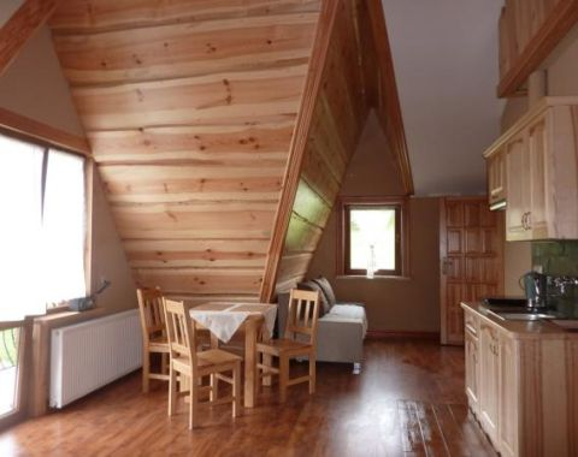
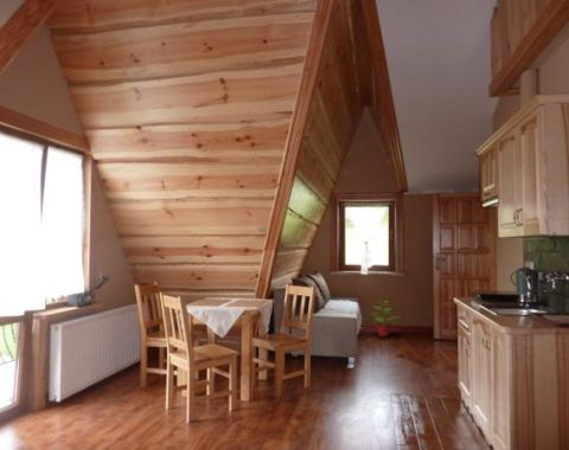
+ potted plant (383, 316)
